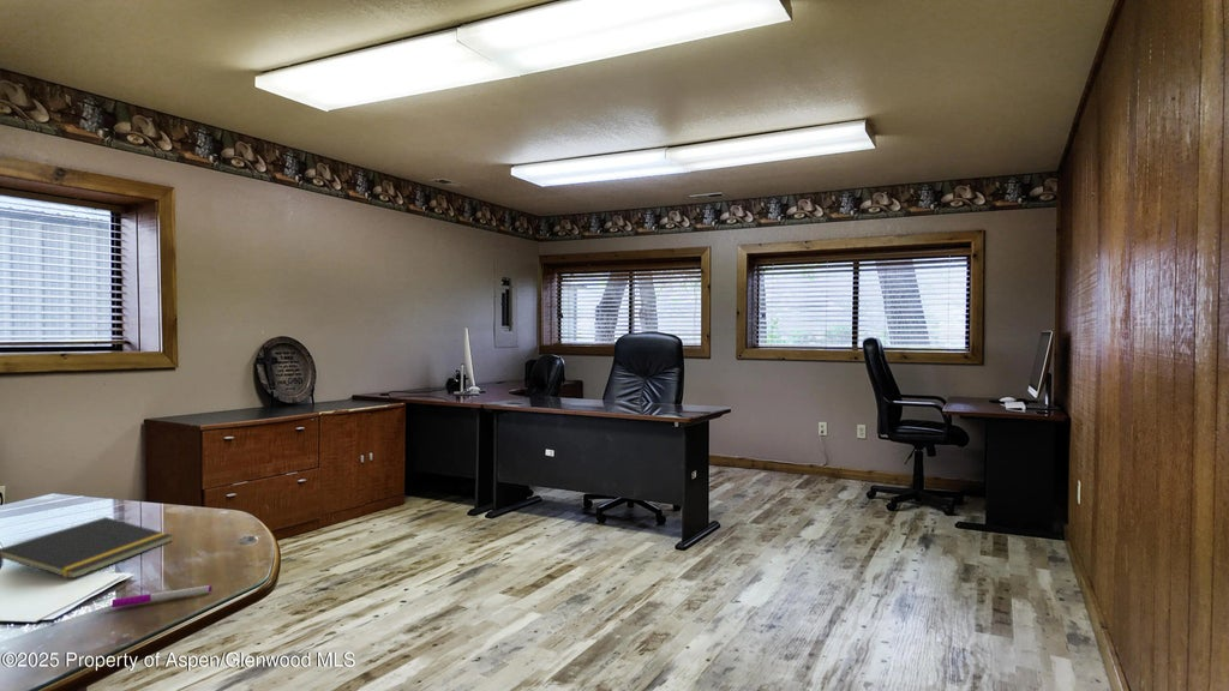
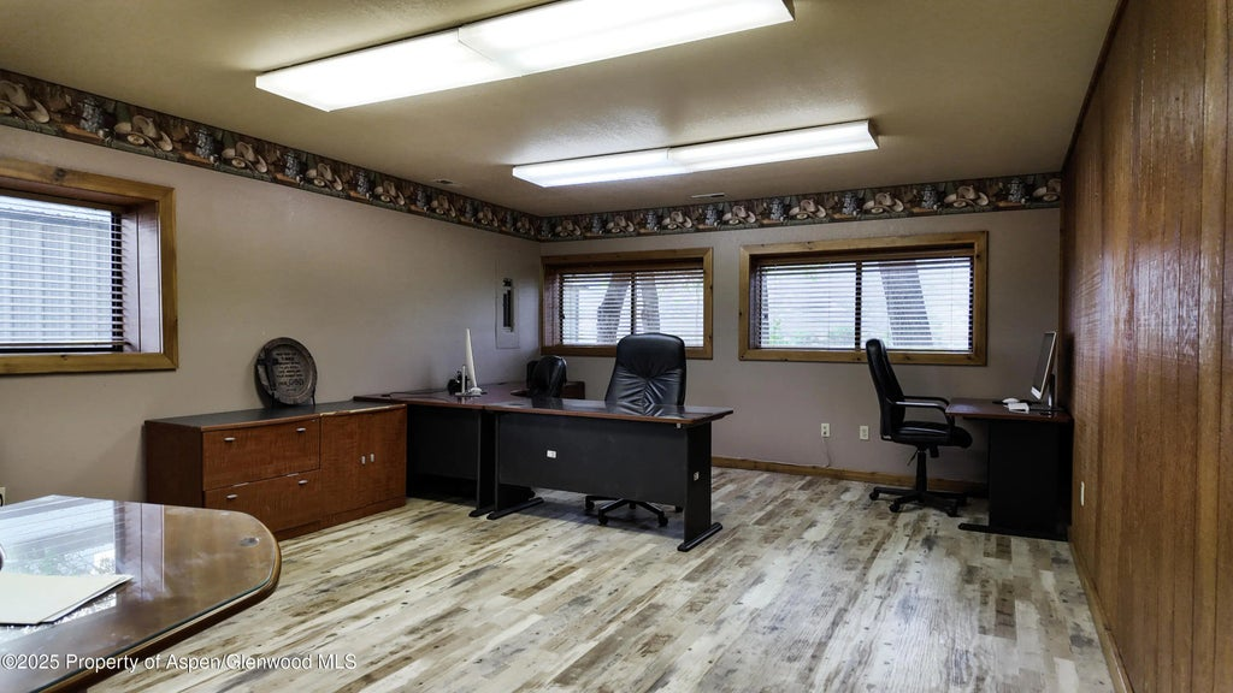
- pen (163, 595)
- notepad (90, 545)
